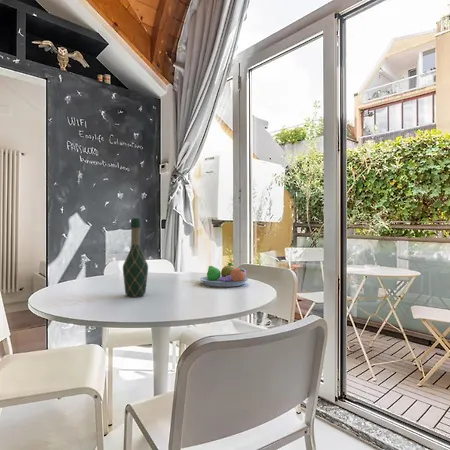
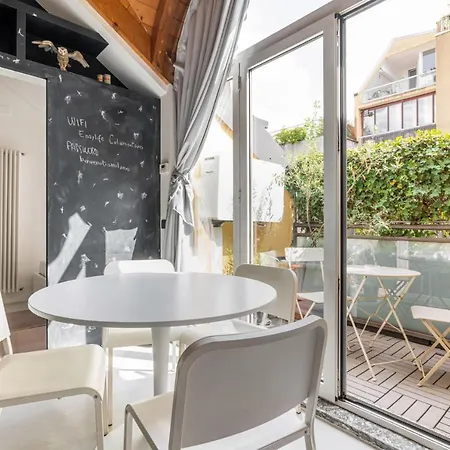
- fruit bowl (223, 273)
- wine bottle (135, 256)
